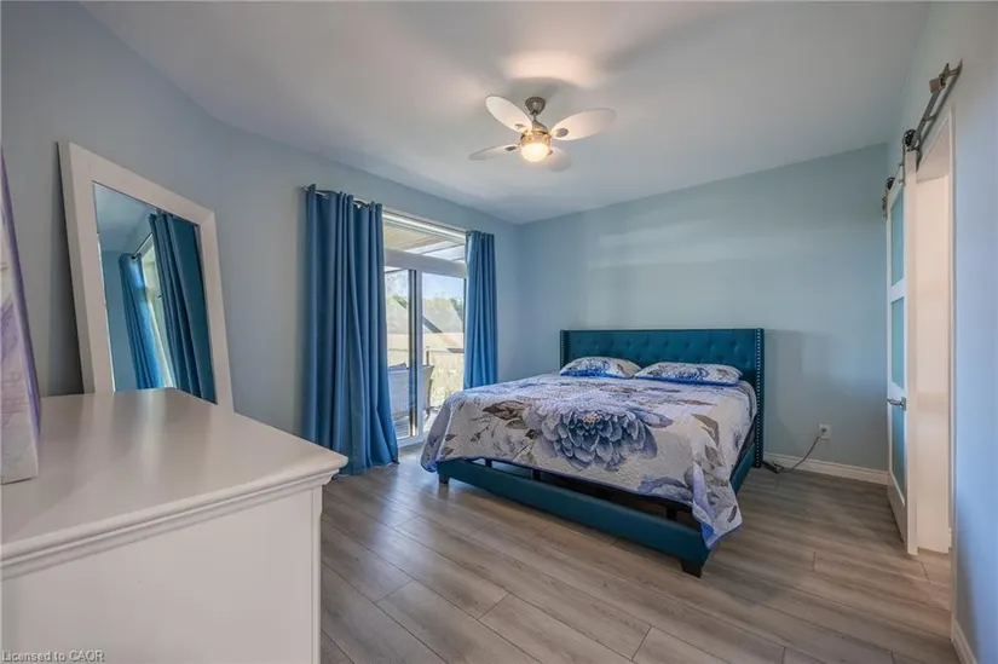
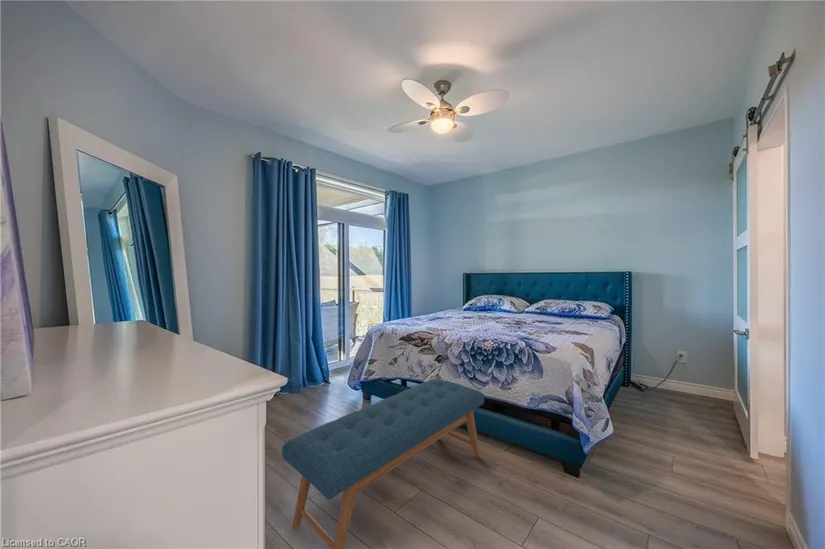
+ bench (399, 447)
